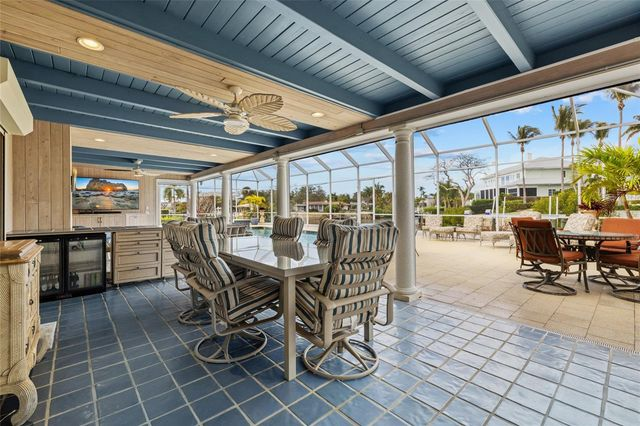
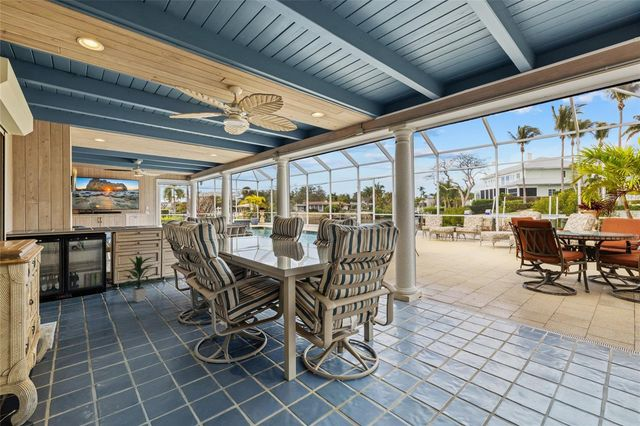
+ indoor plant (139, 277)
